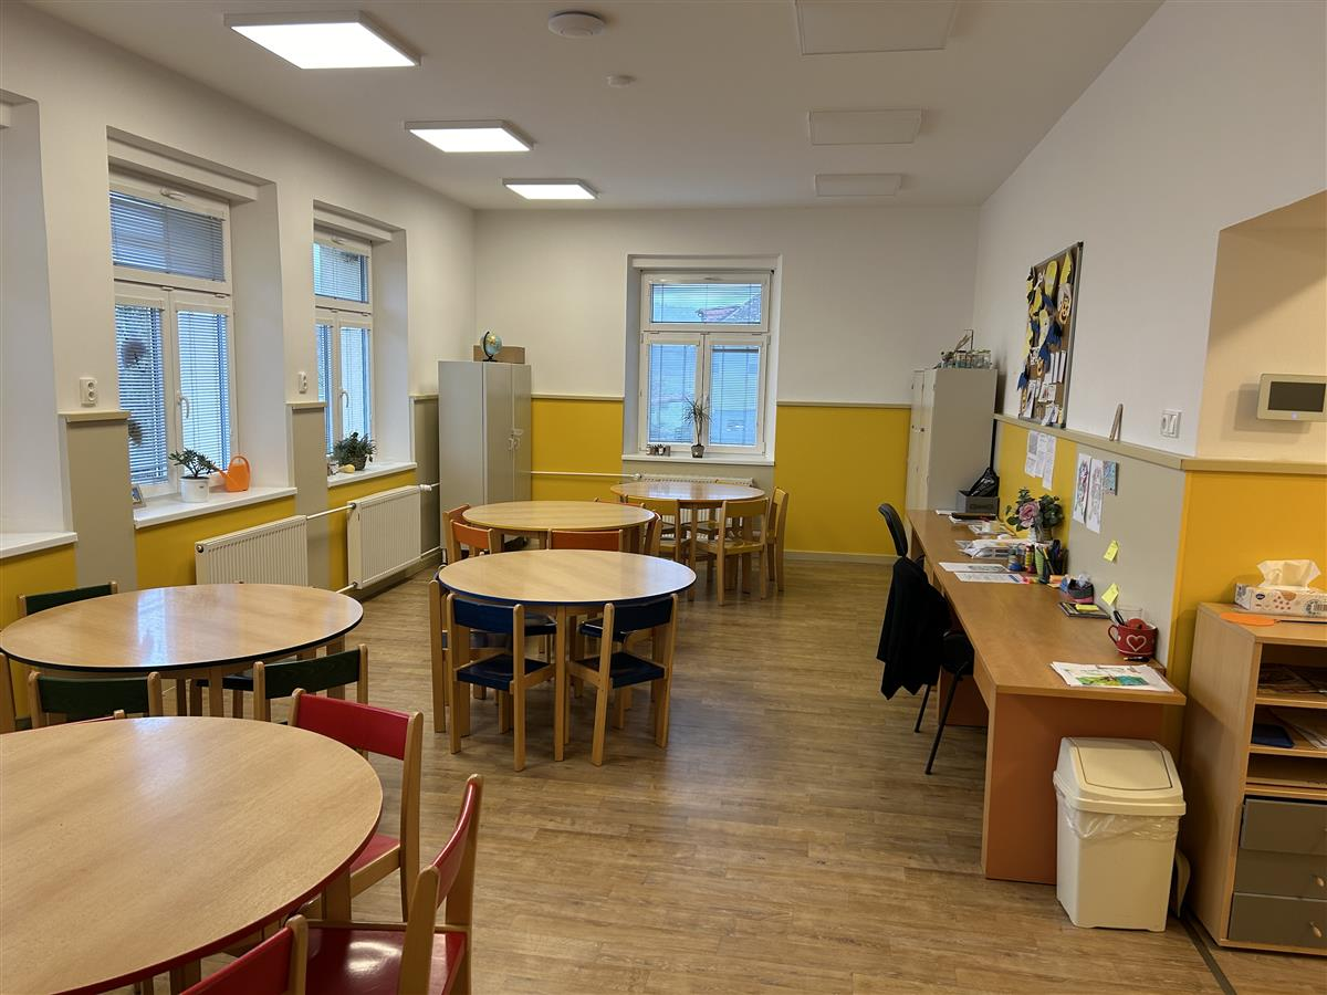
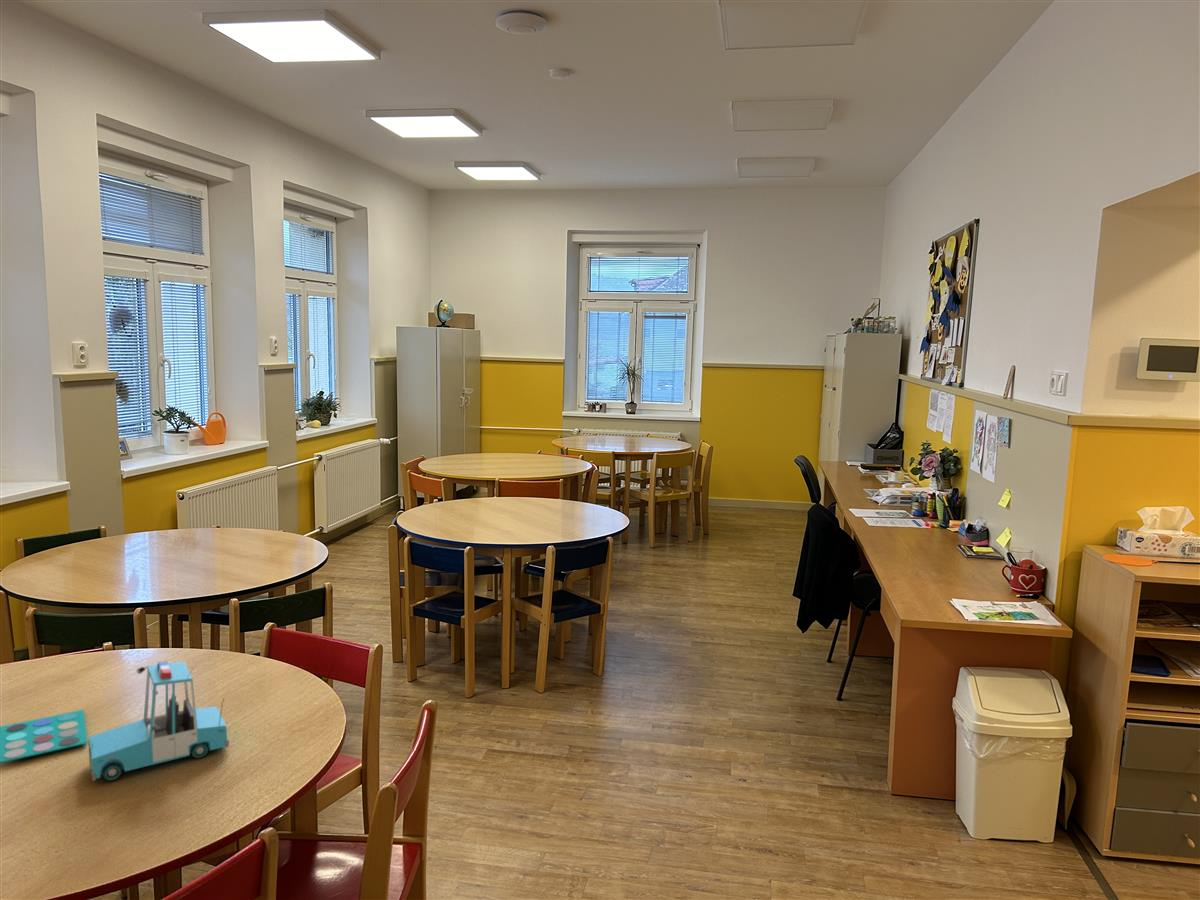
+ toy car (83, 709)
